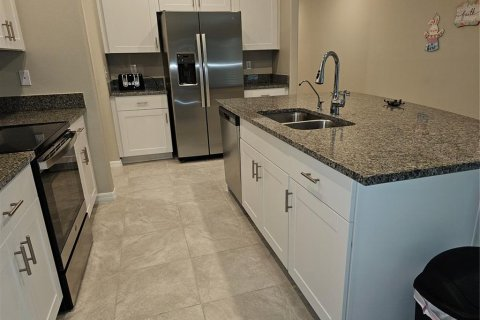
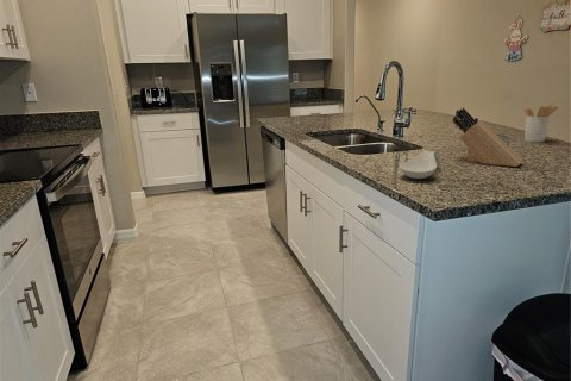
+ spoon rest (423, 163)
+ knife block (485, 135)
+ utensil holder (539, 123)
